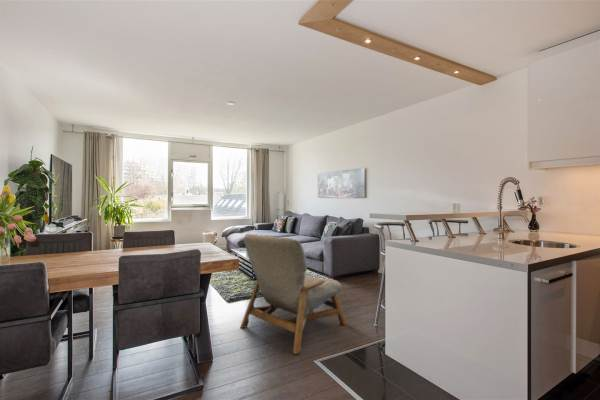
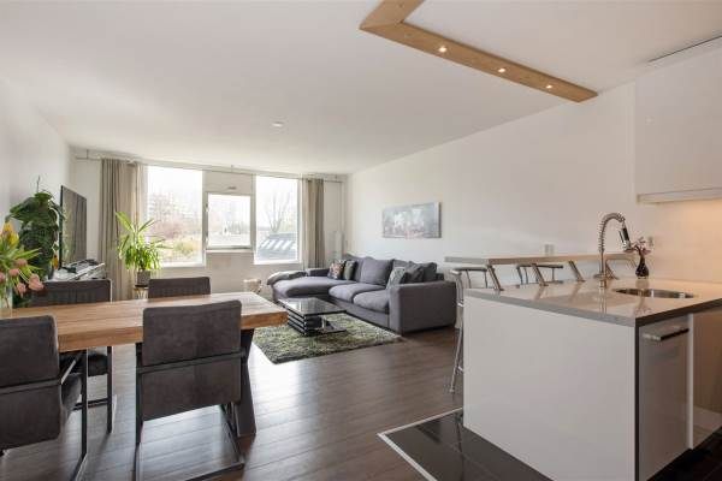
- armchair (292, 278)
